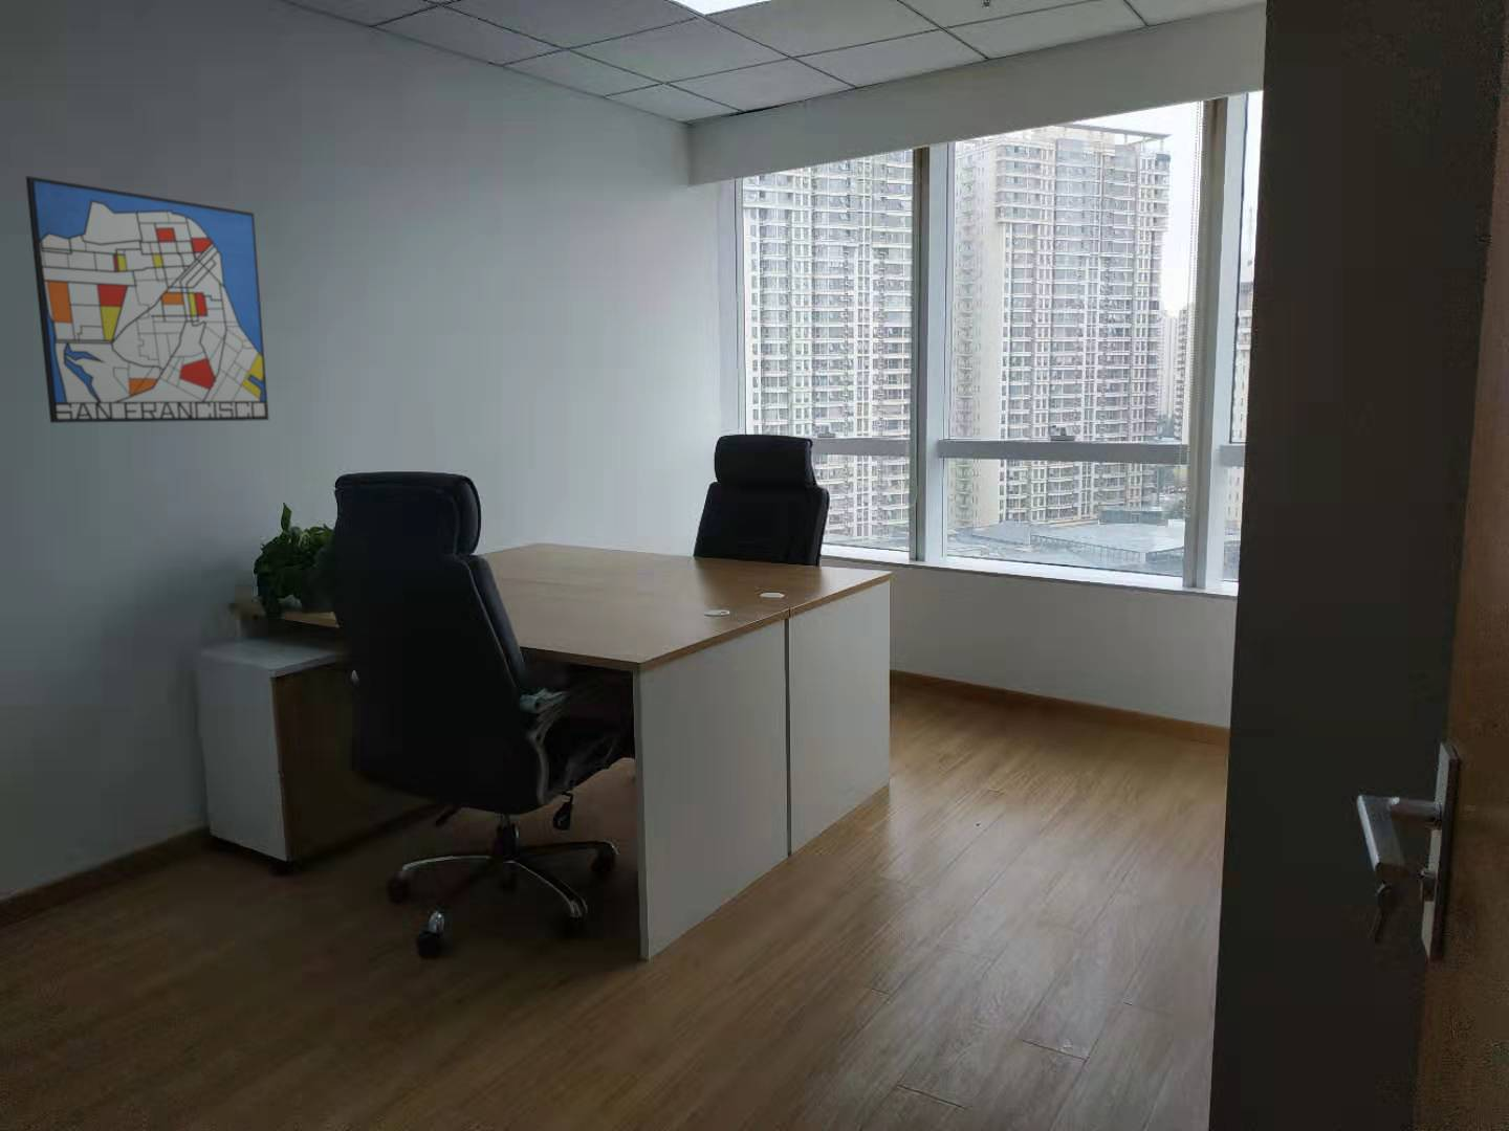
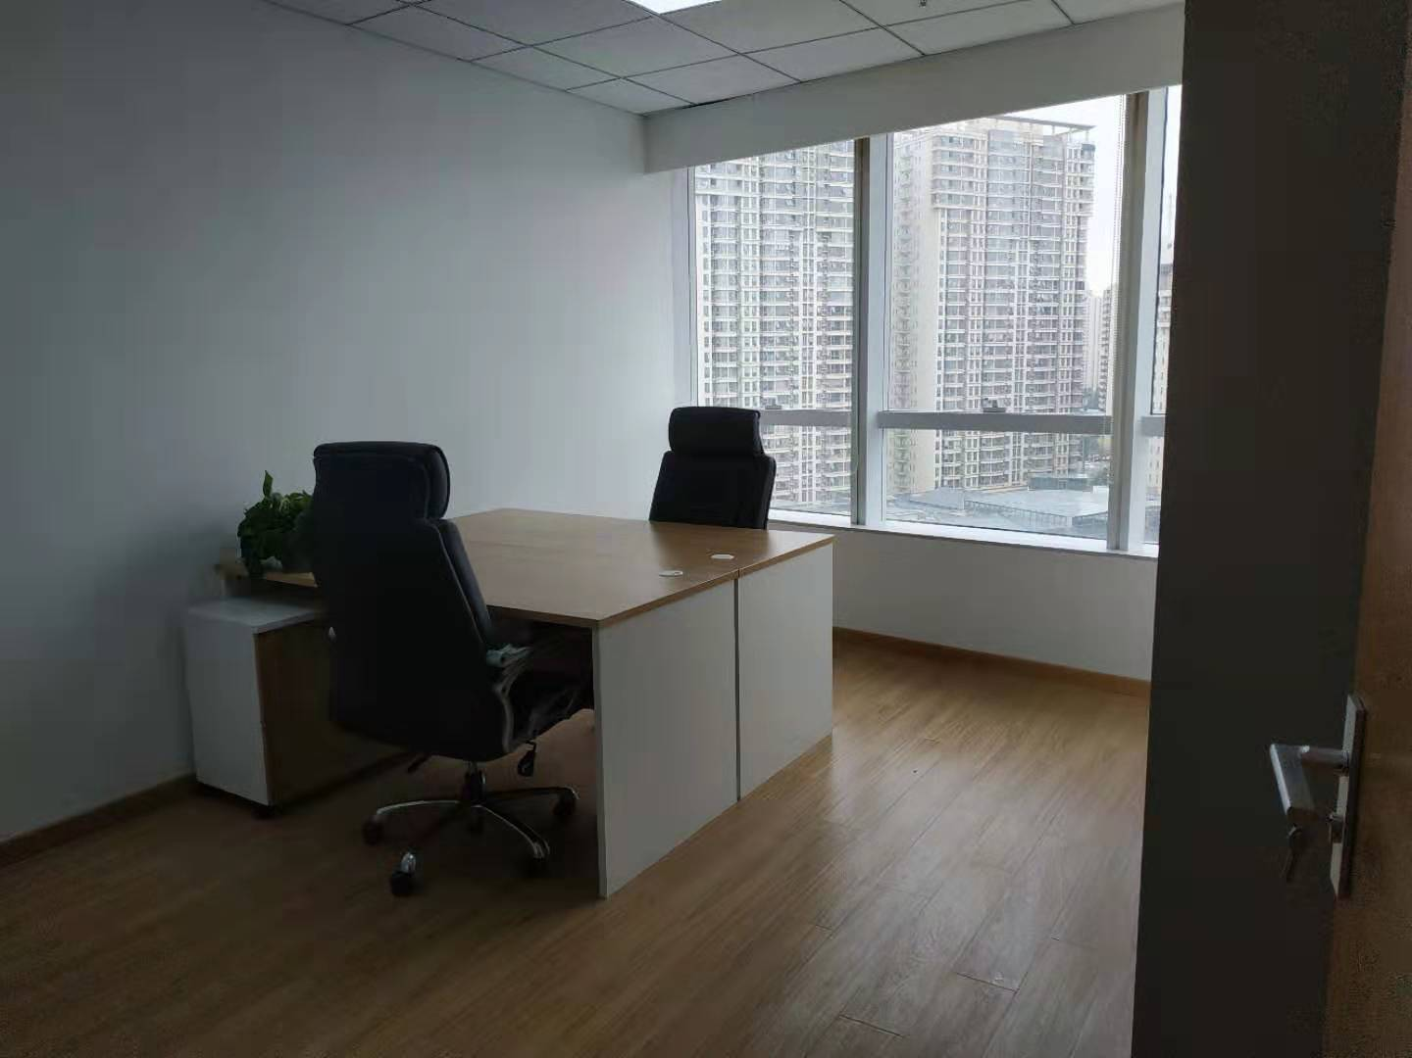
- wall art (159, 310)
